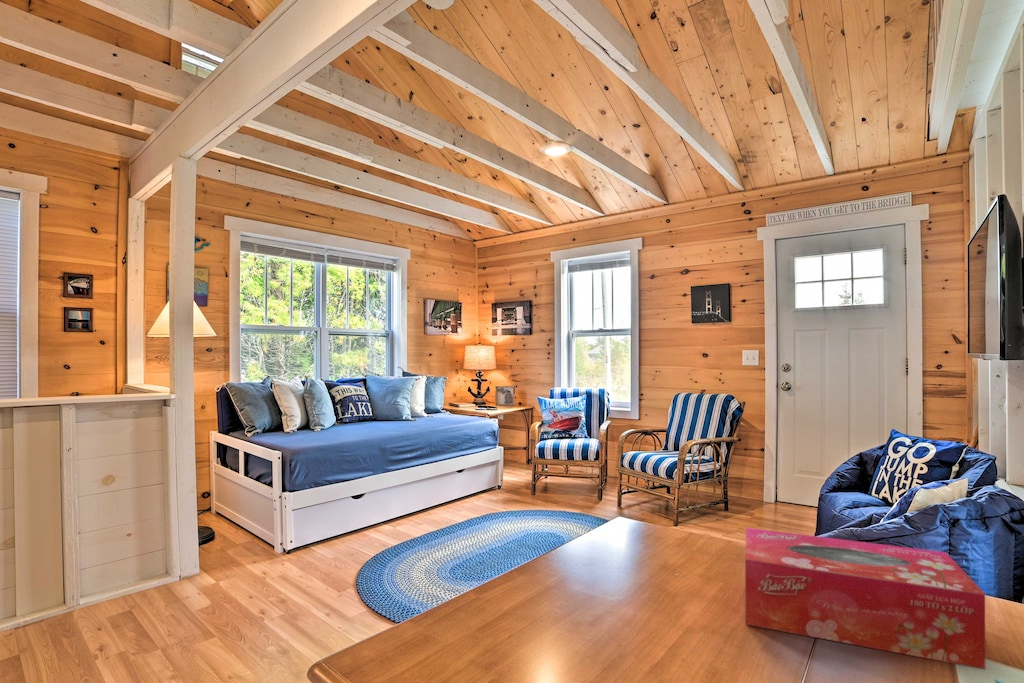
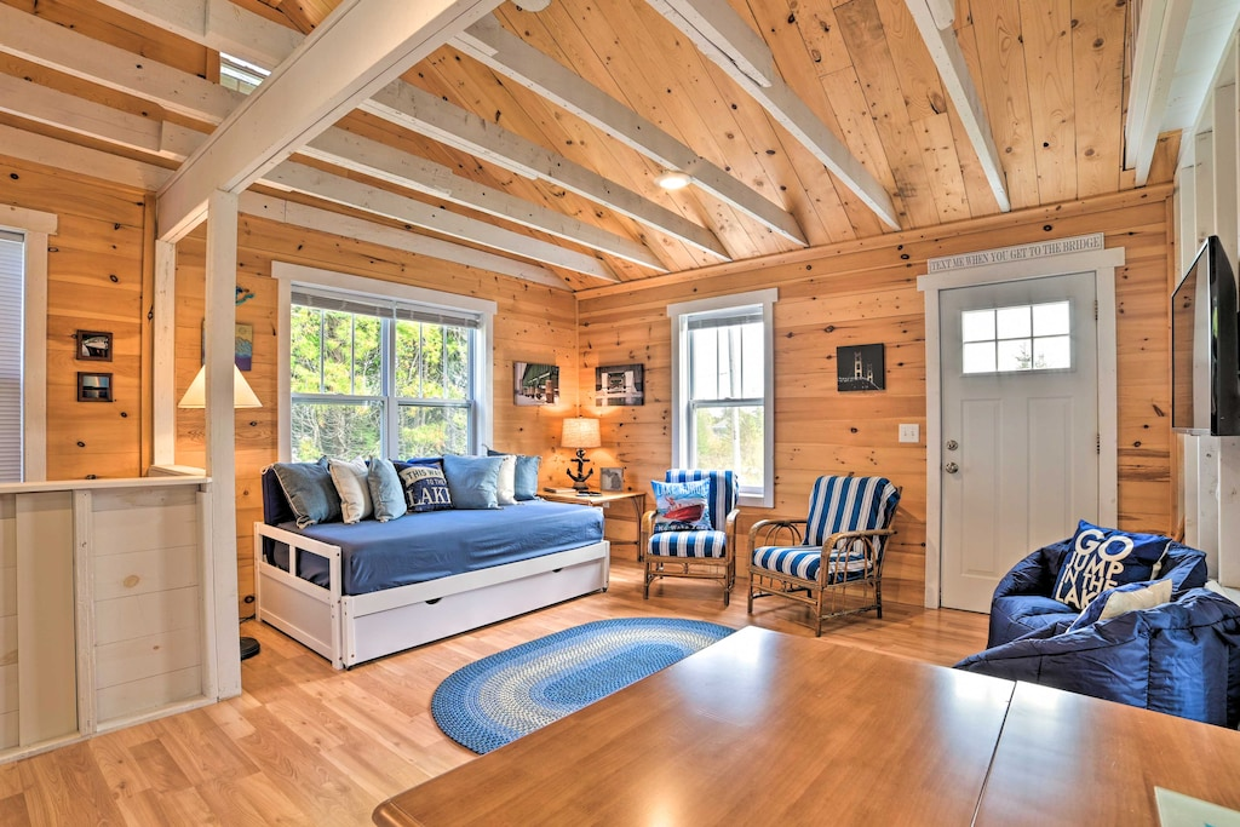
- tissue box (847, 587)
